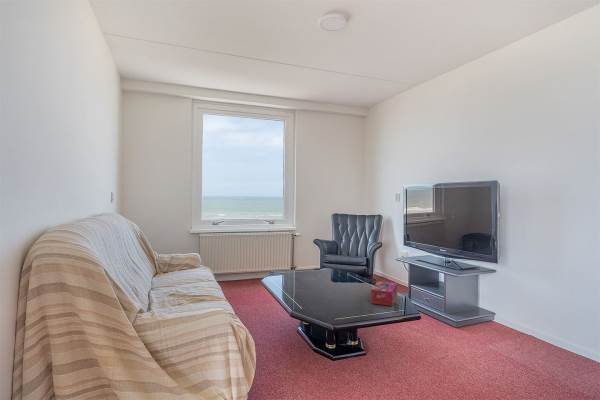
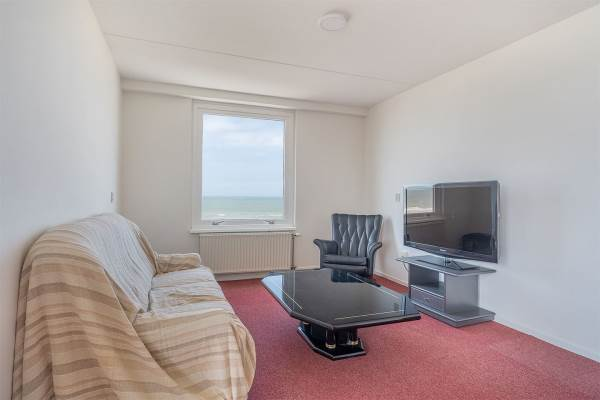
- tissue box (384, 292)
